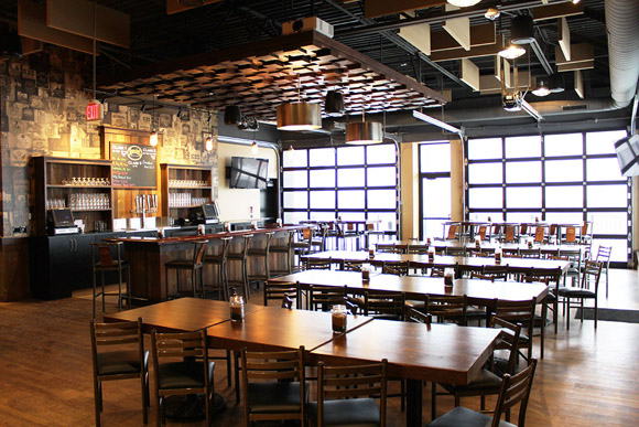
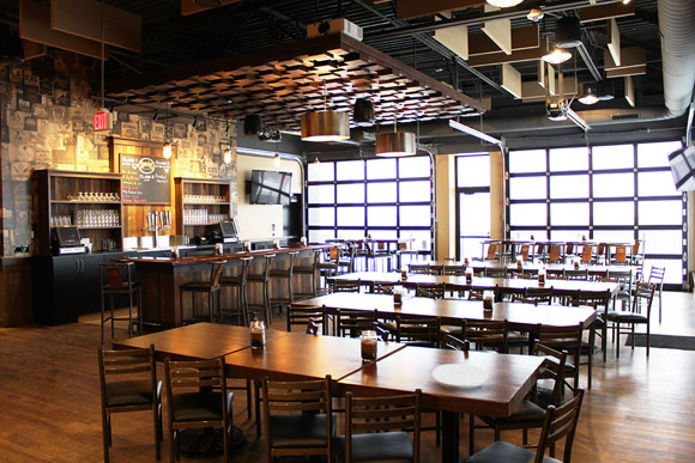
+ plate (459, 373)
